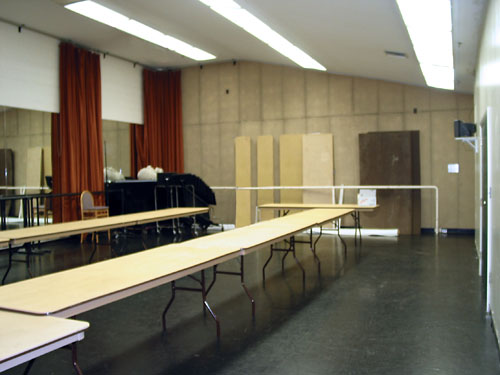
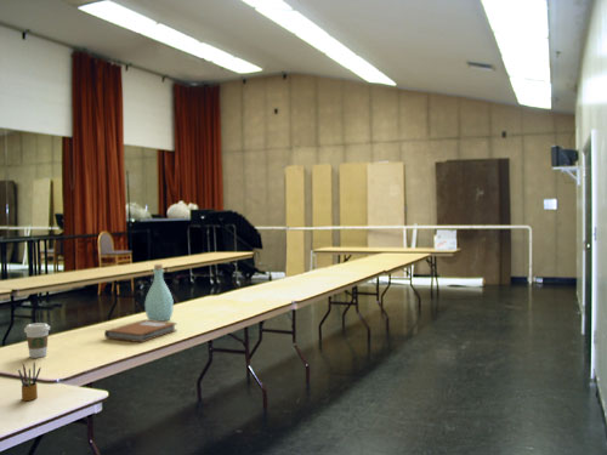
+ notebook (142, 329)
+ pencil box (29, 381)
+ bottle (158, 291)
+ coffee cup (38, 340)
